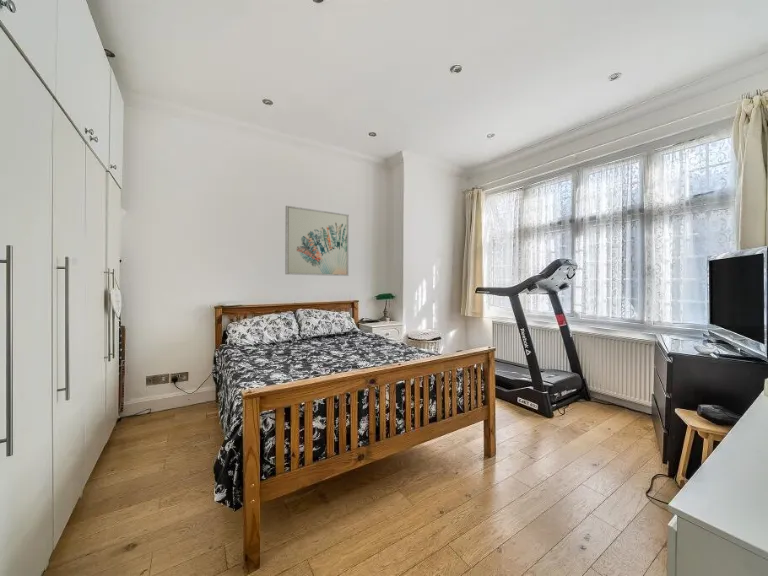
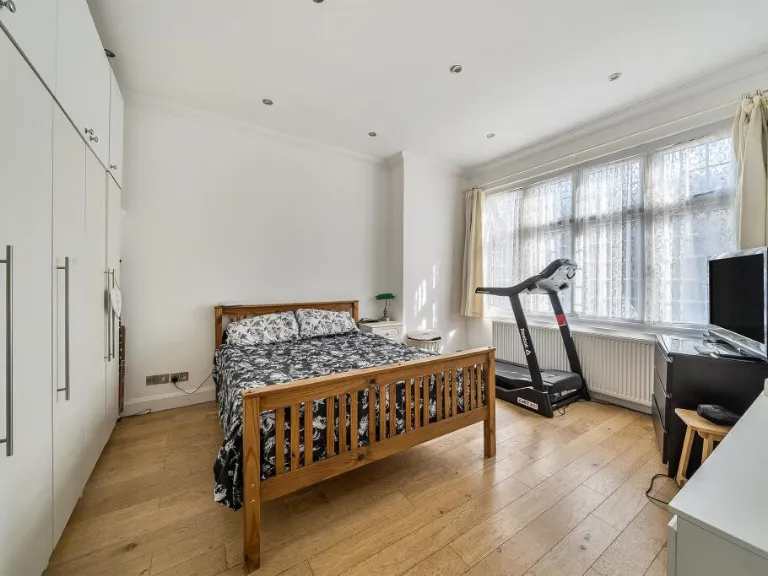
- wall art (318, 242)
